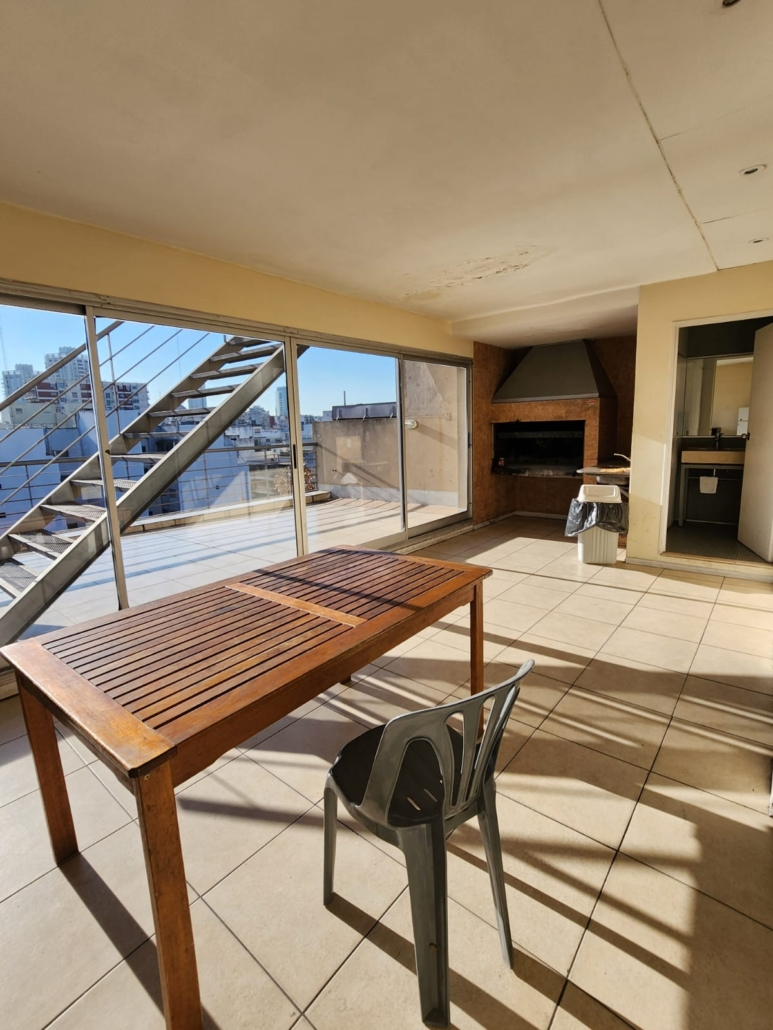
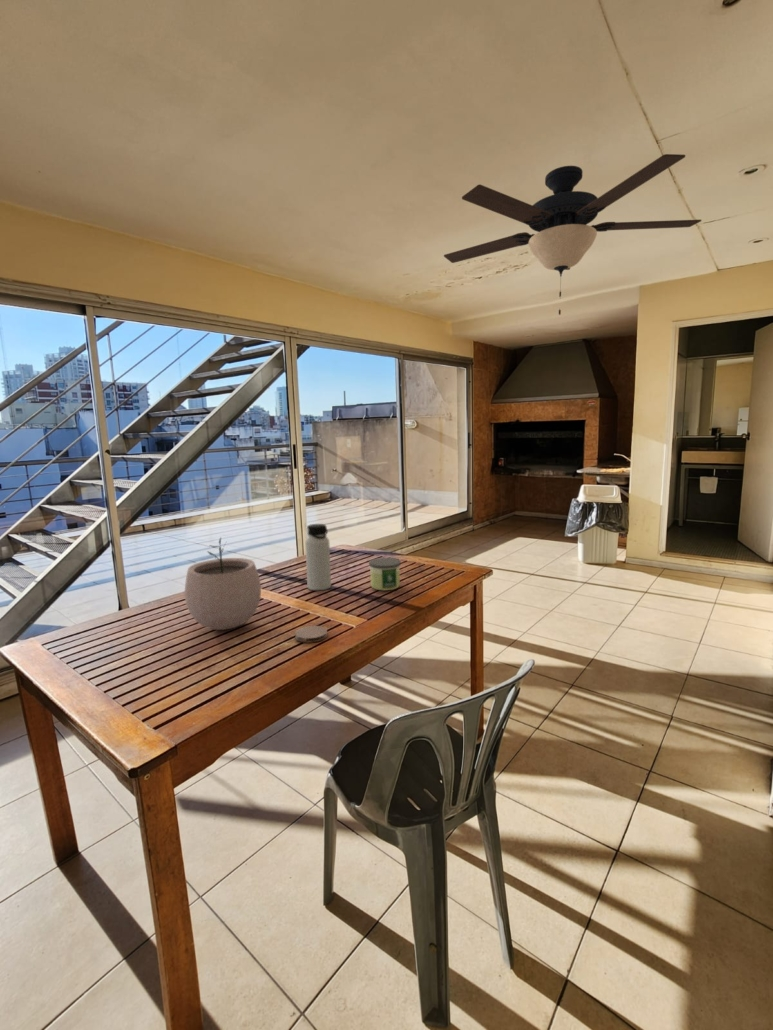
+ plant pot (223, 582)
+ candle (385, 574)
+ ceiling fan (561, 248)
+ coaster (311, 633)
+ water bottle (318, 556)
